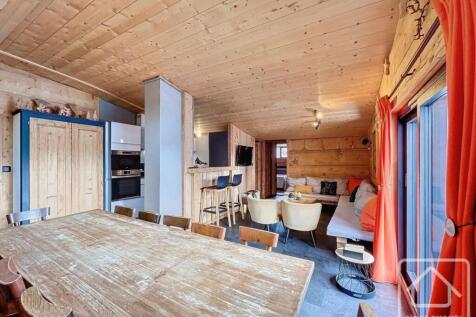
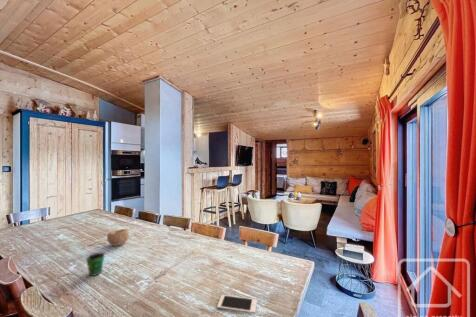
+ cell phone (237, 303)
+ cup (94, 263)
+ bowl (118, 237)
